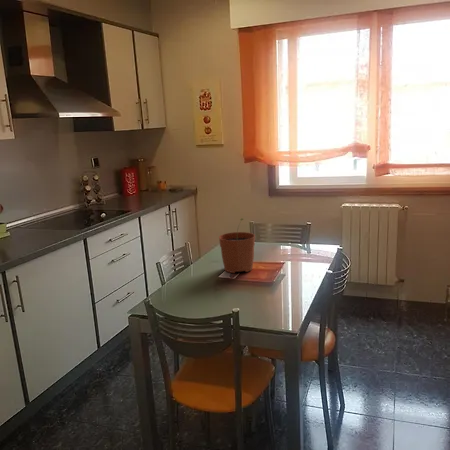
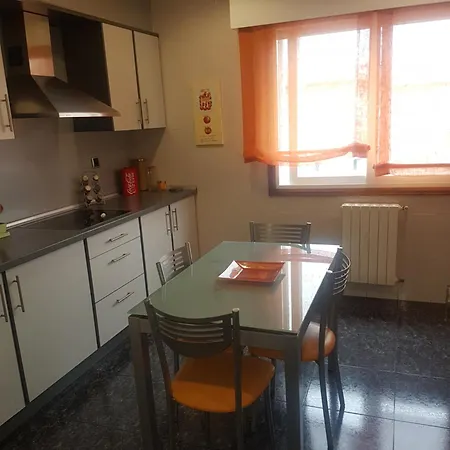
- plant pot (237, 244)
